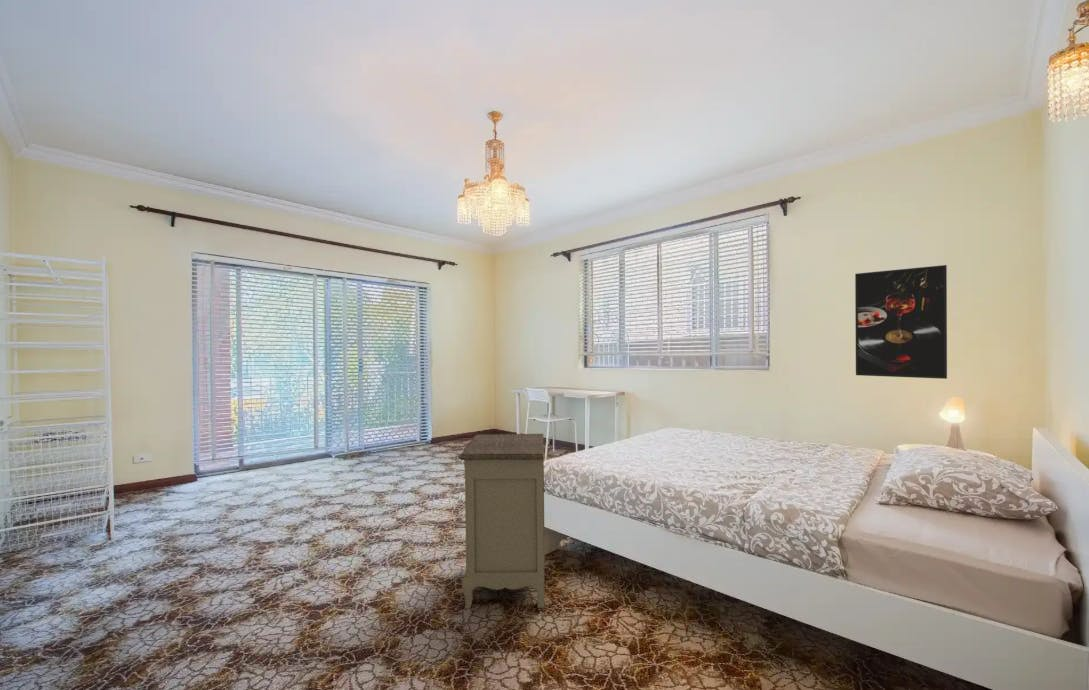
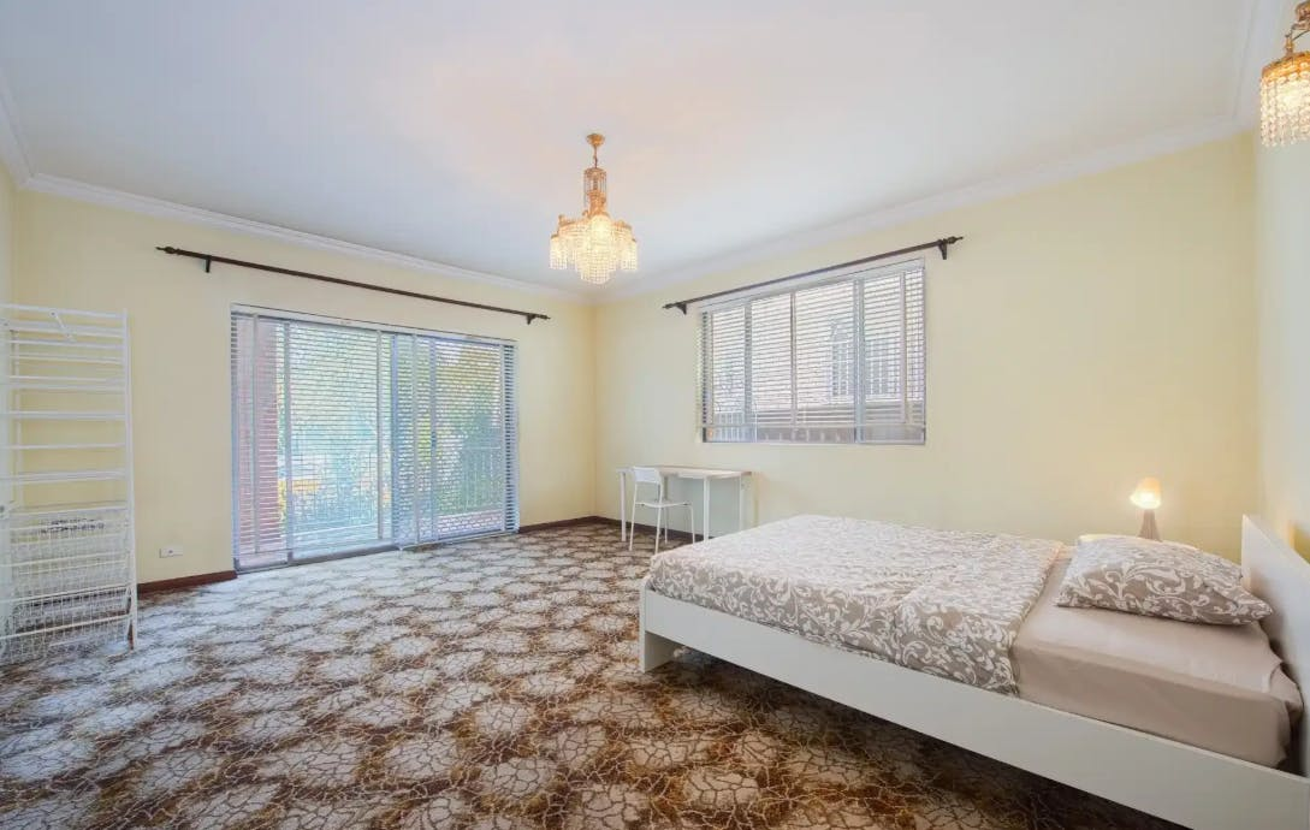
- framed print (898, 323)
- nightstand (500, 513)
